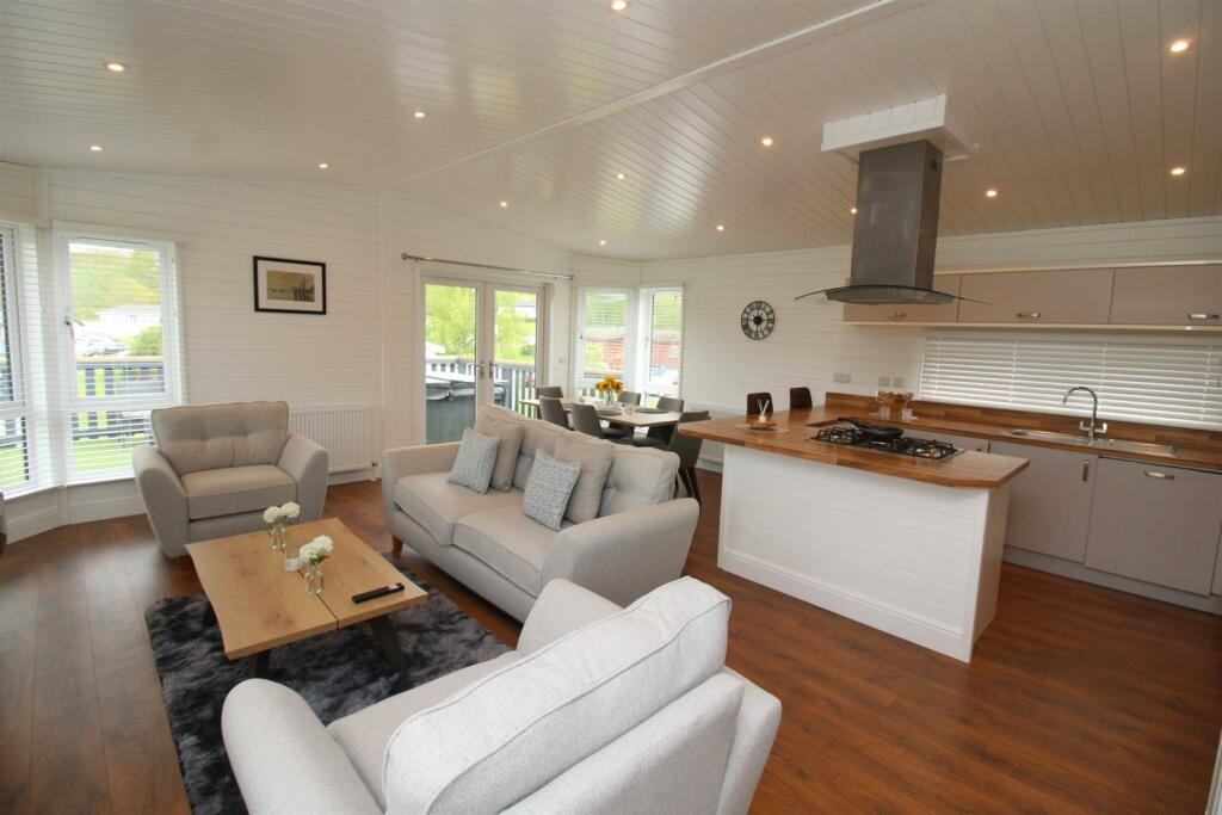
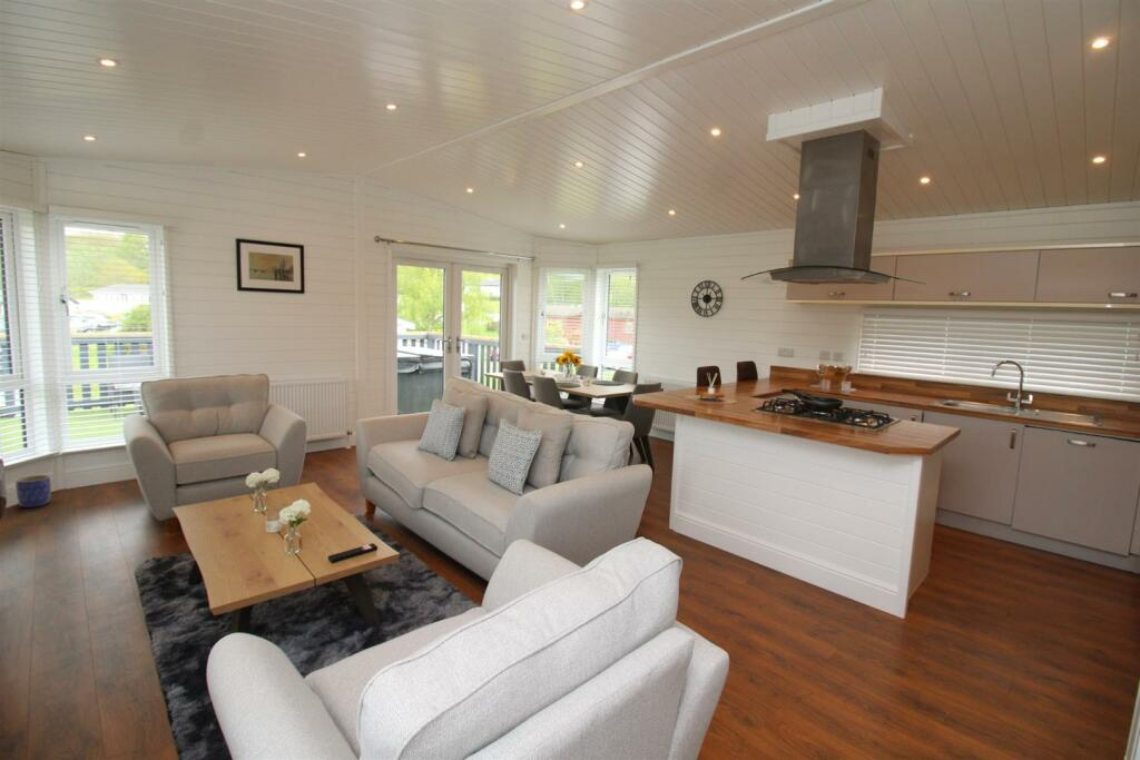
+ planter (33, 491)
